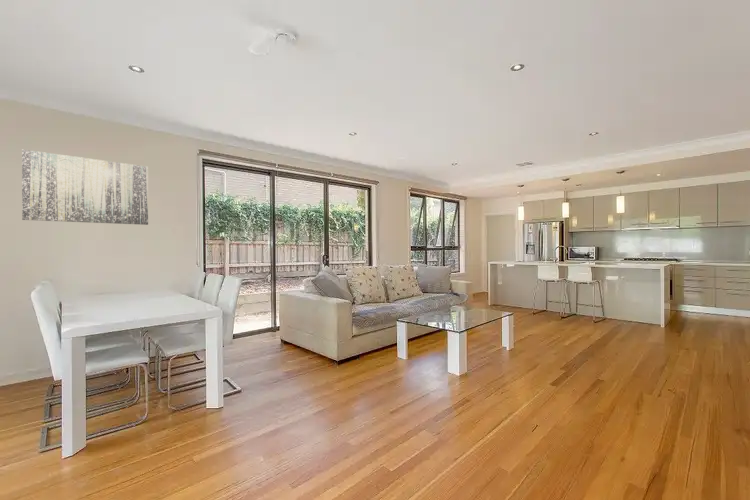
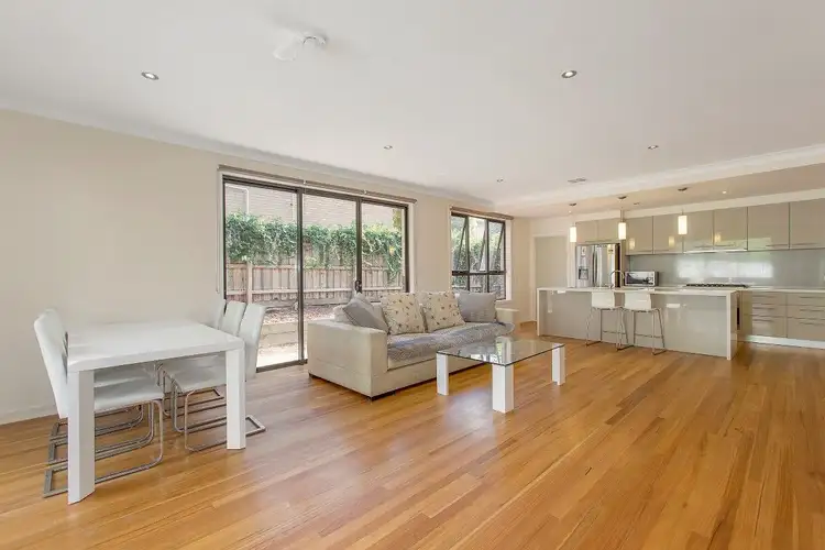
- wall art (90, 190)
